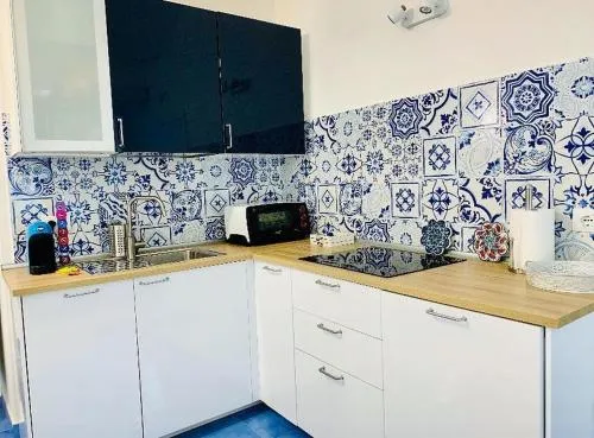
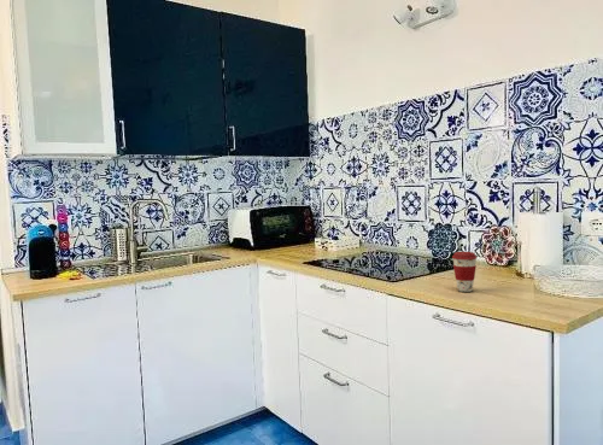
+ coffee cup (464, 271)
